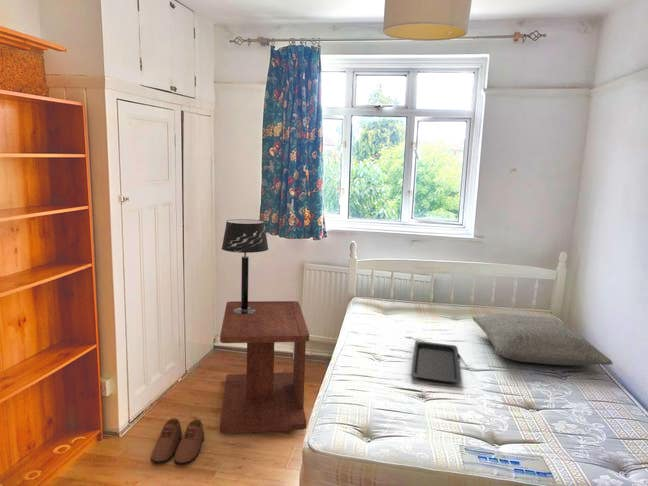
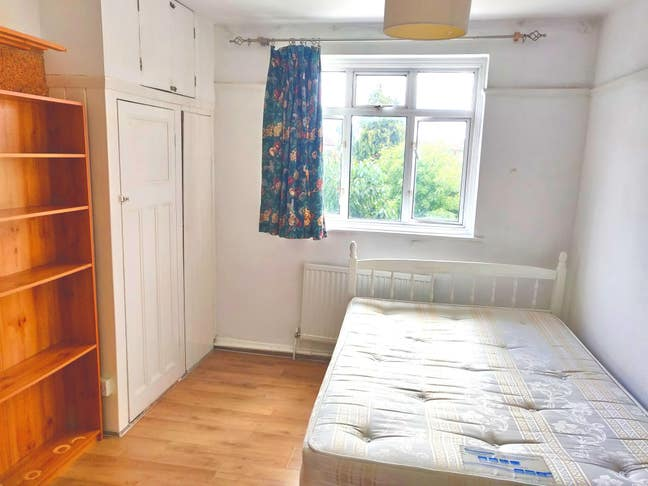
- serving tray (435, 361)
- pillow (534, 337)
- shoe (178, 438)
- side table (263, 361)
- table lamp (245, 266)
